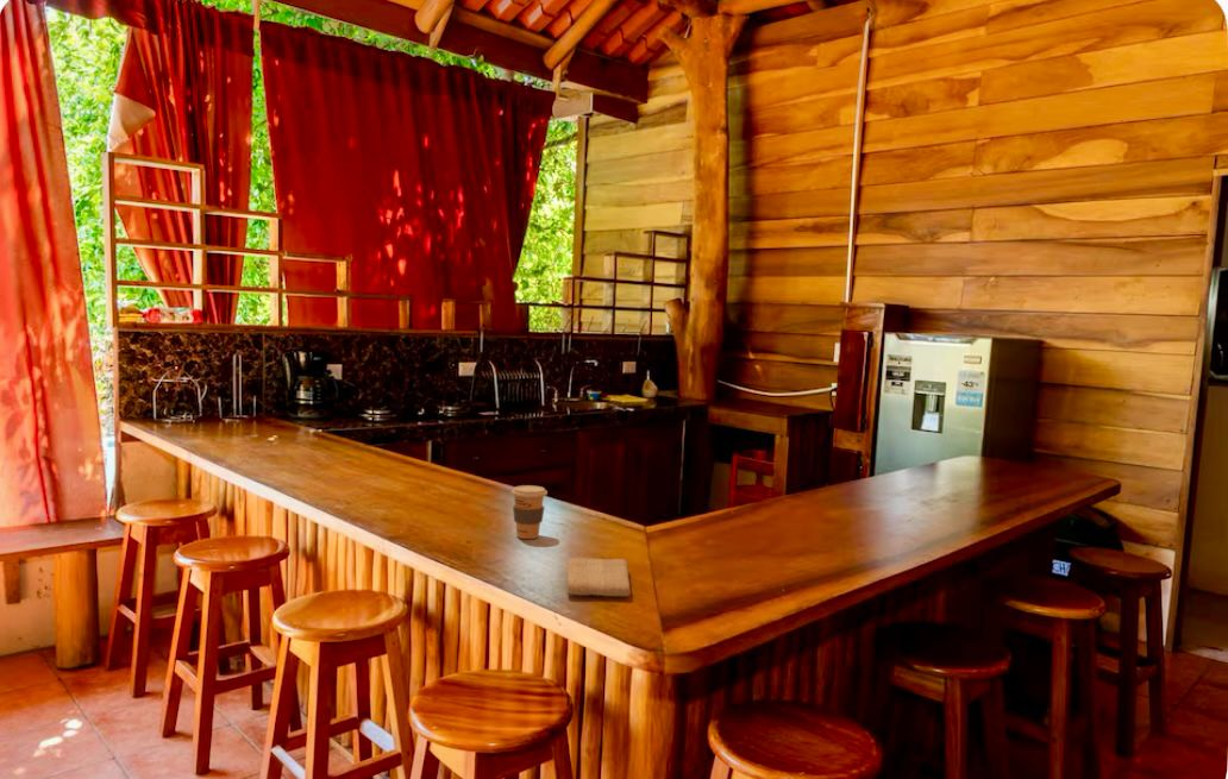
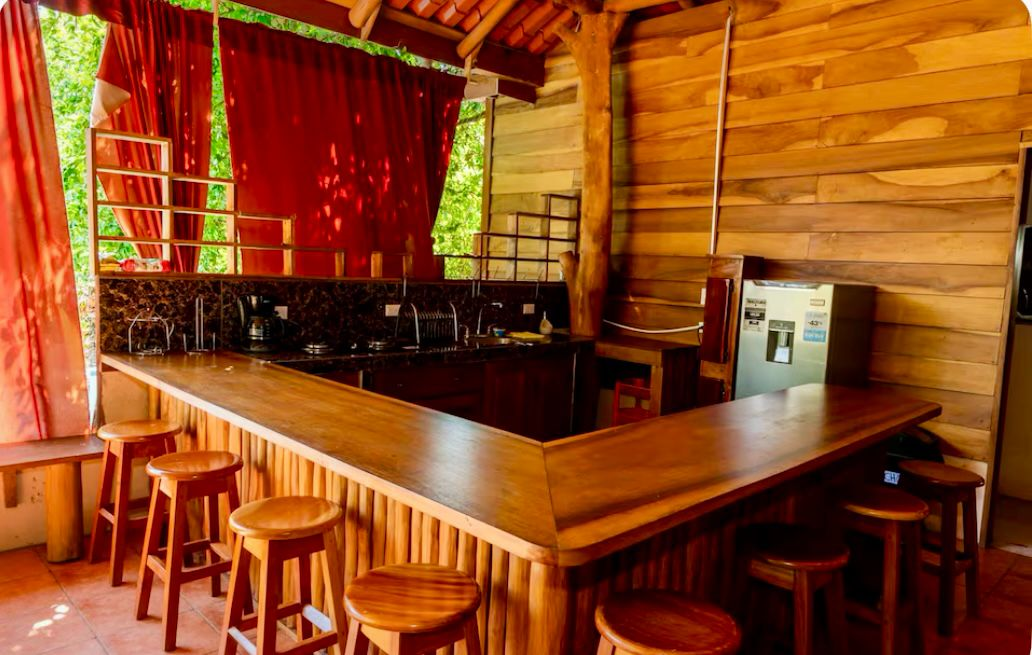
- coffee cup (528, 511)
- washcloth (597, 574)
